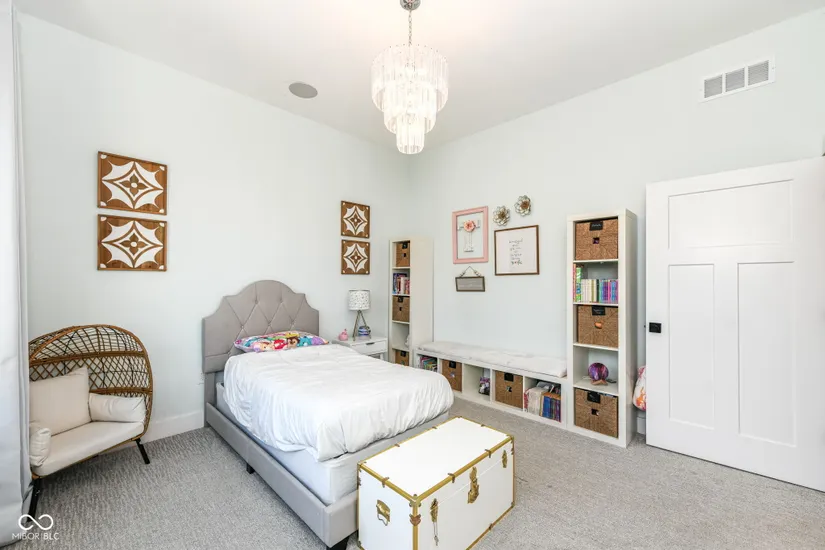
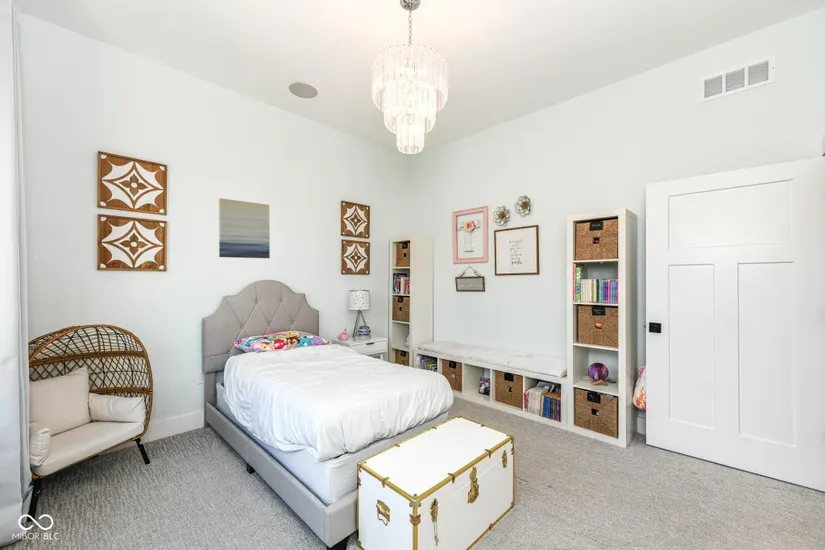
+ wall art (245, 229)
